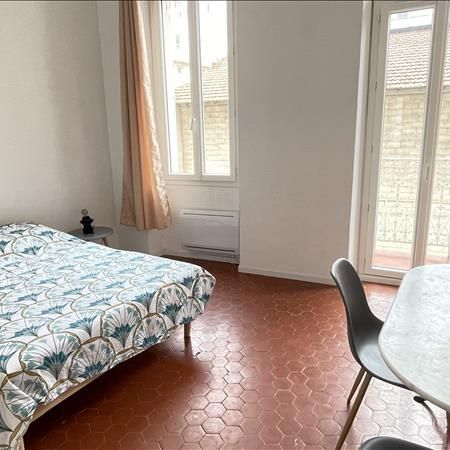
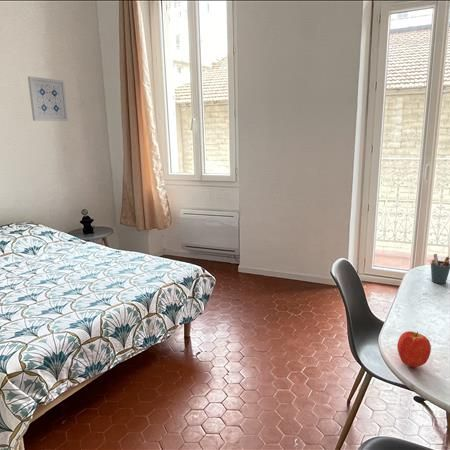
+ pen holder (440, 267)
+ wall art (48, 100)
+ apple (413, 348)
